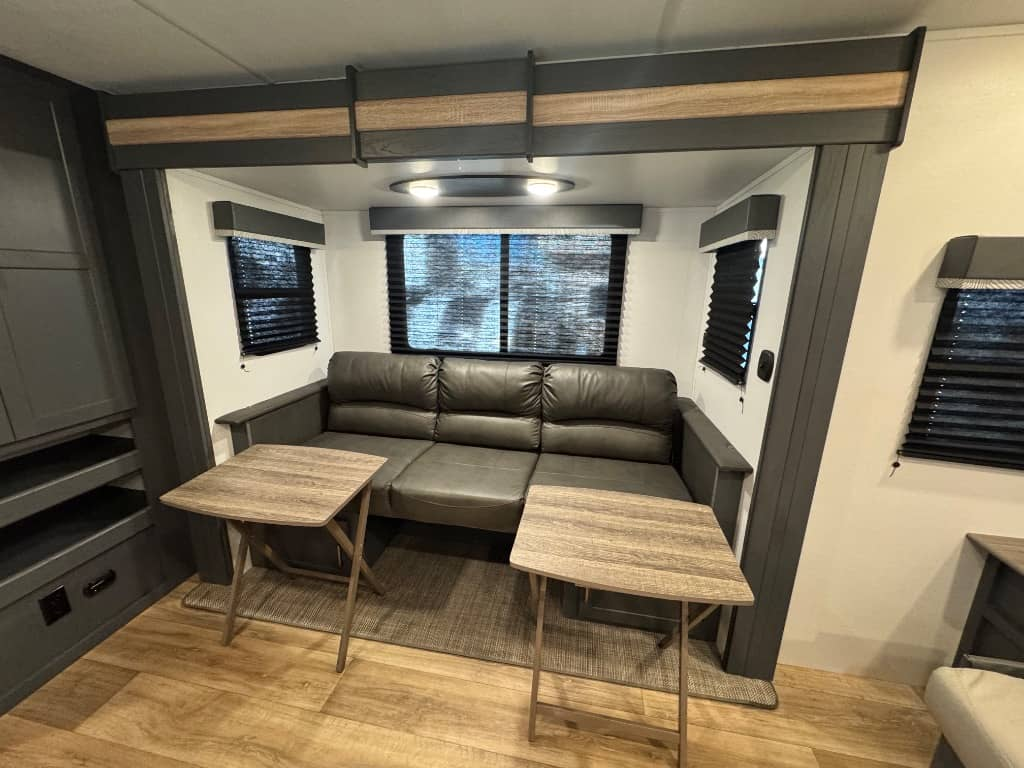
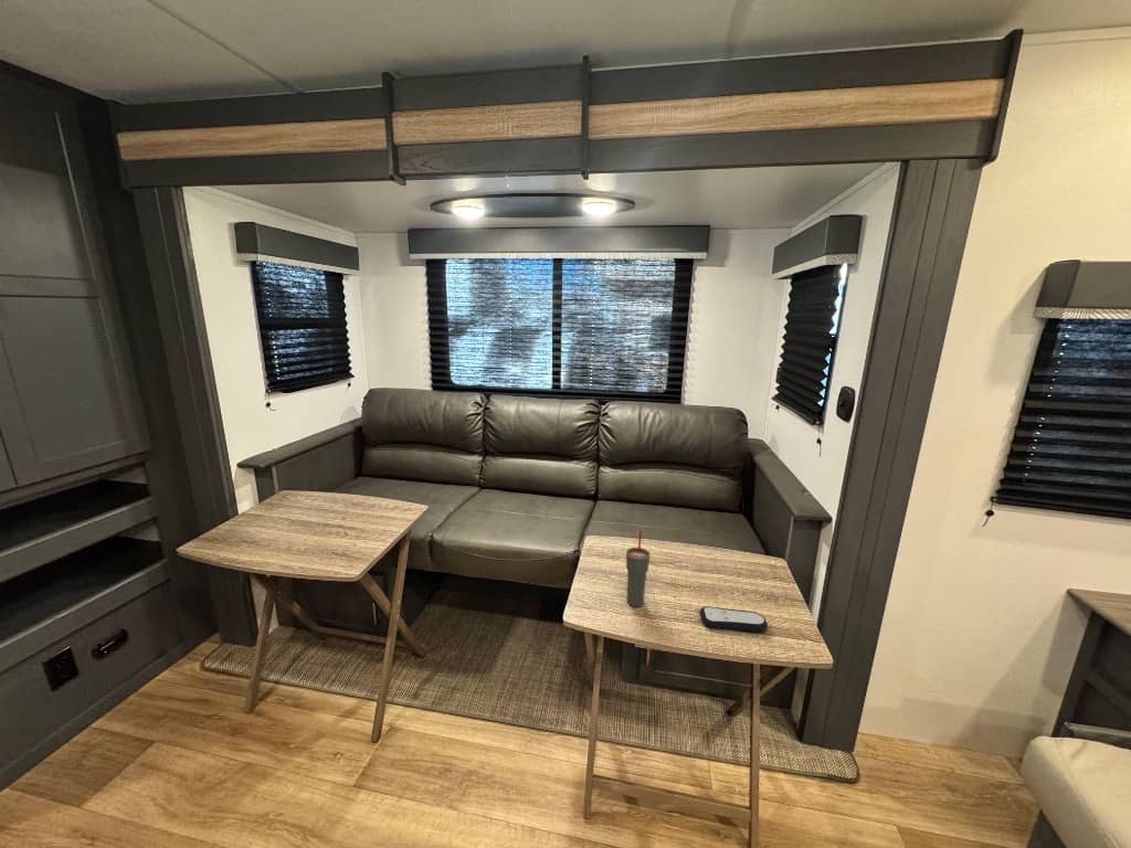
+ remote control (732, 618)
+ cup (637, 569)
